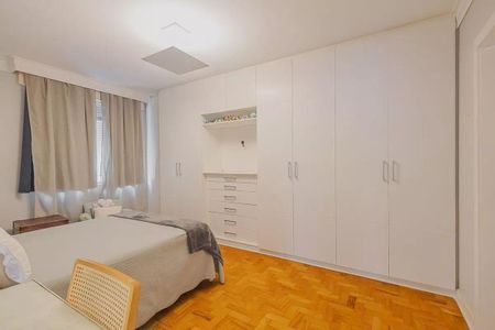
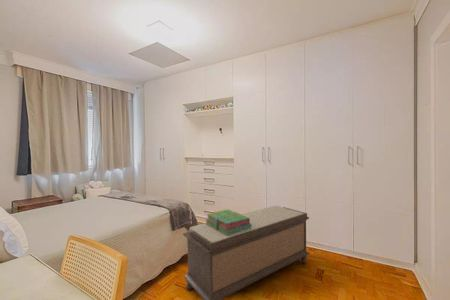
+ bench (252, 246)
+ stack of books (227, 220)
